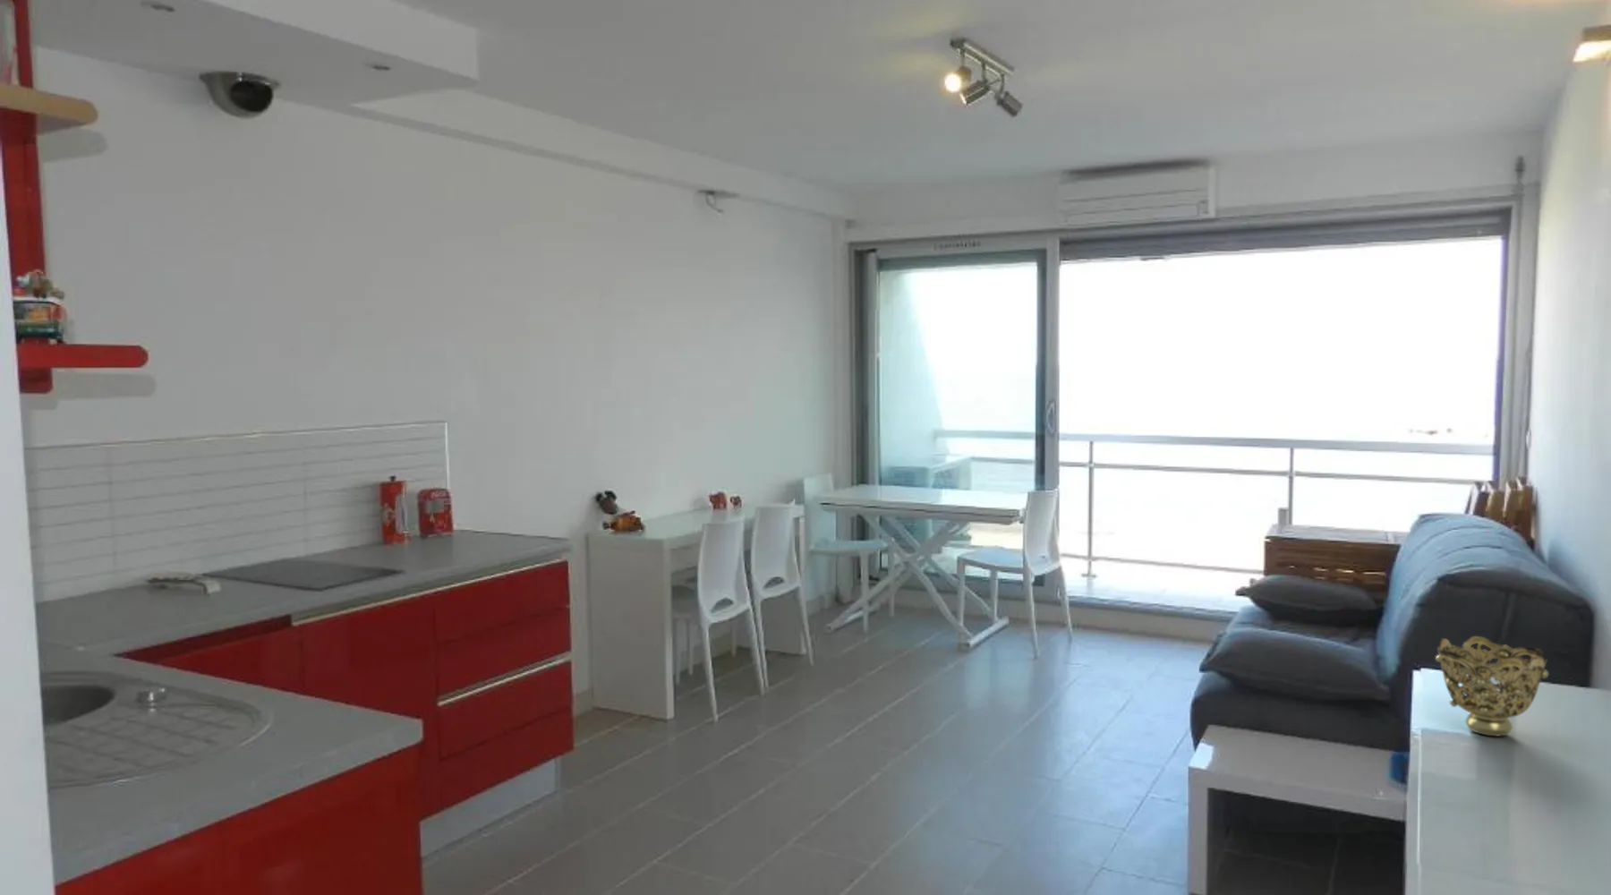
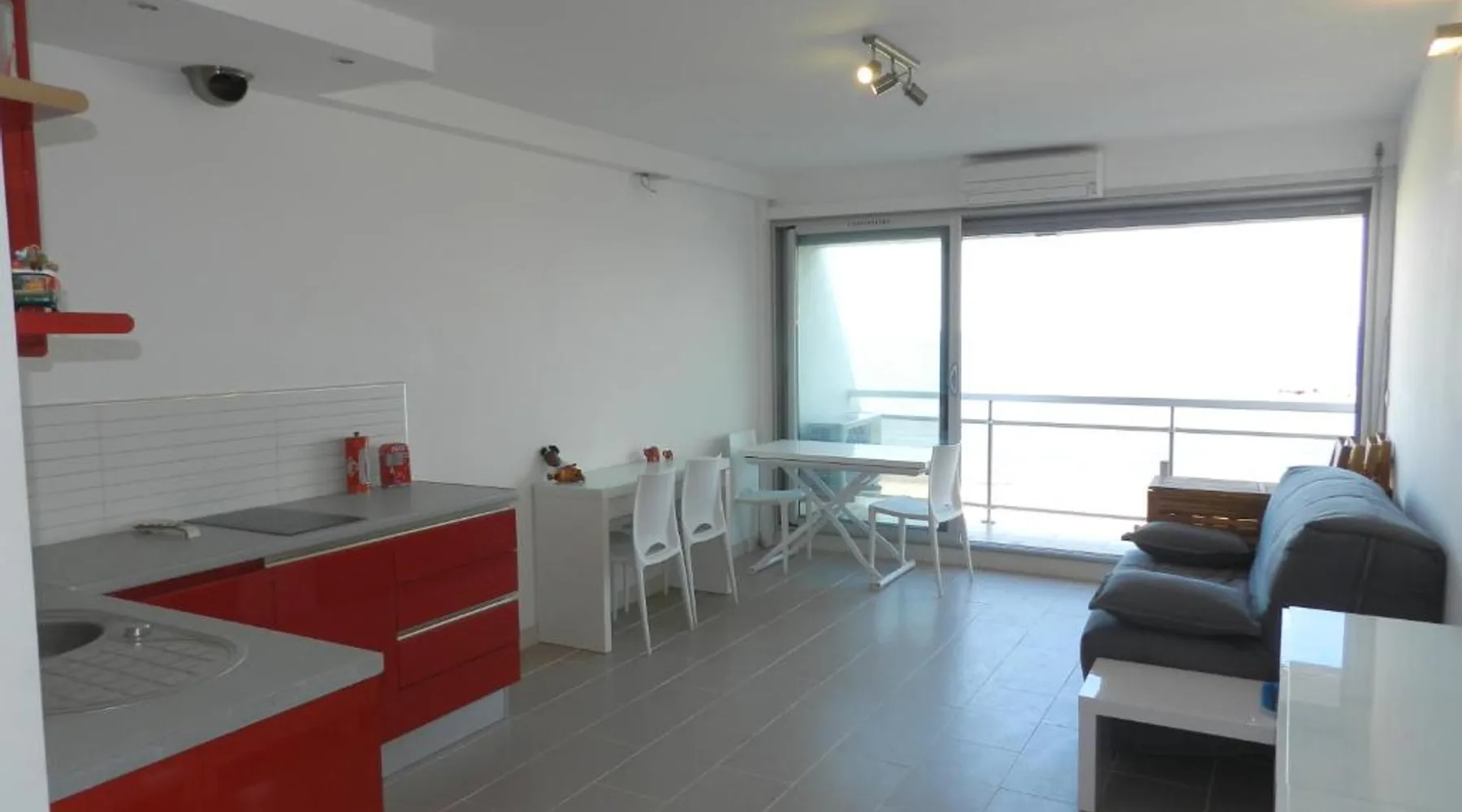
- decorative bowl (1490, 689)
